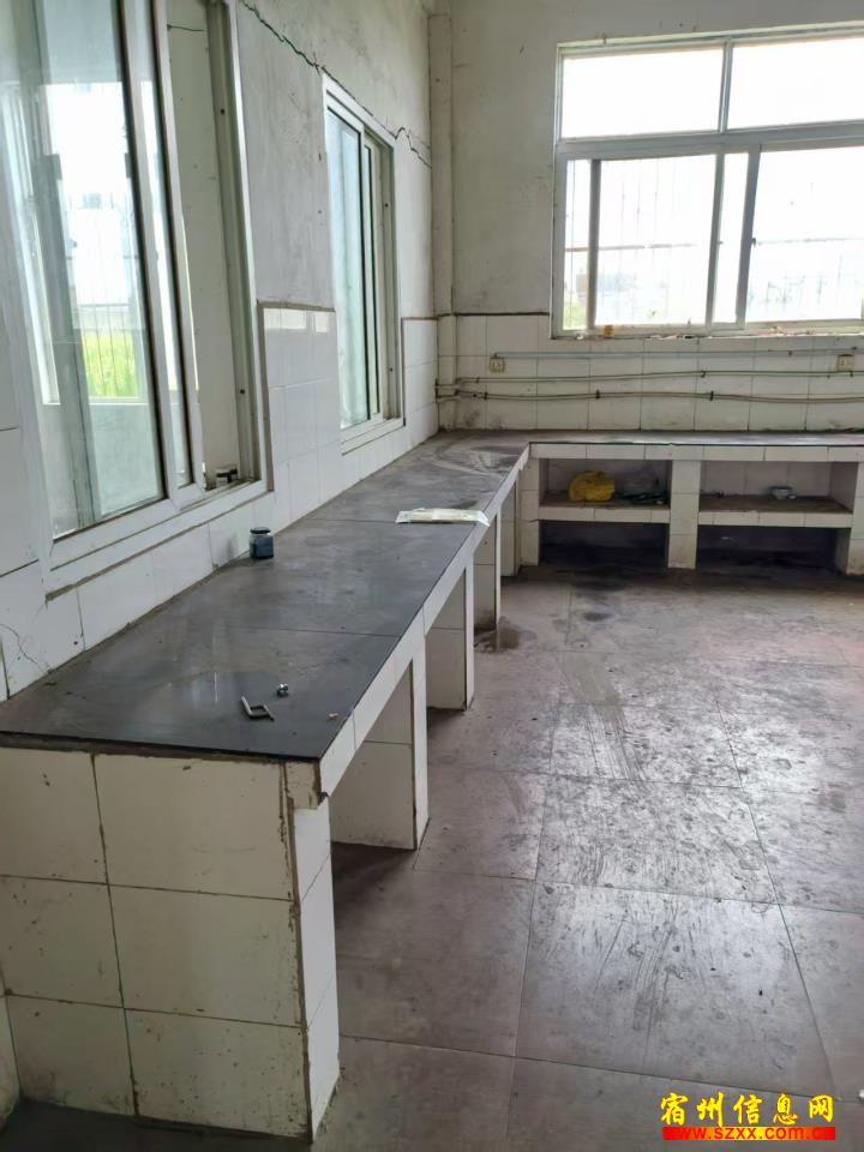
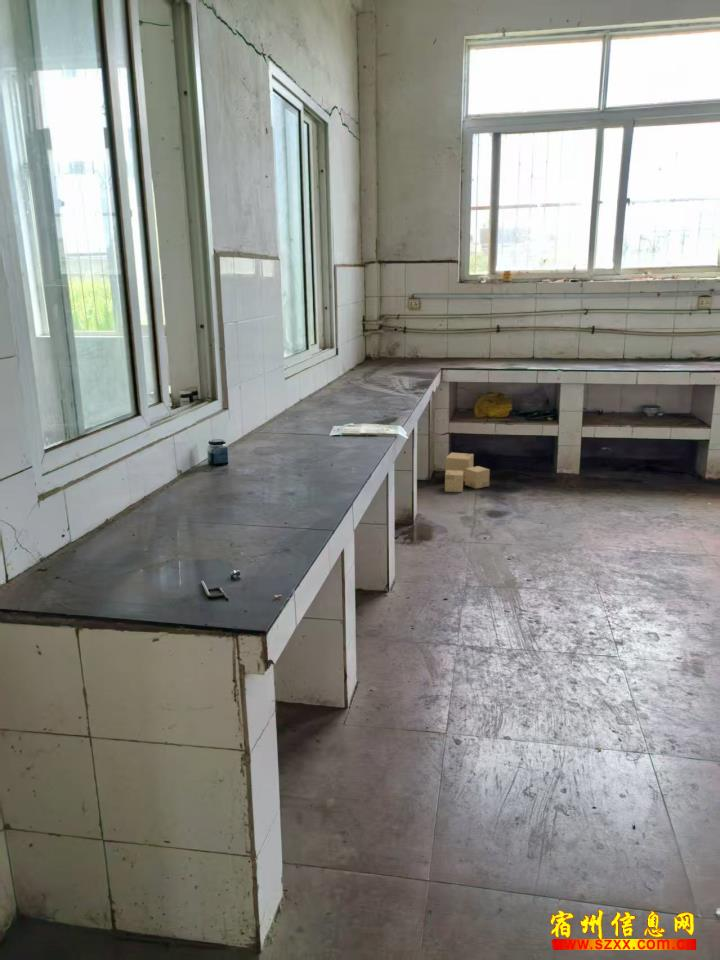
+ cardboard box (461, 472)
